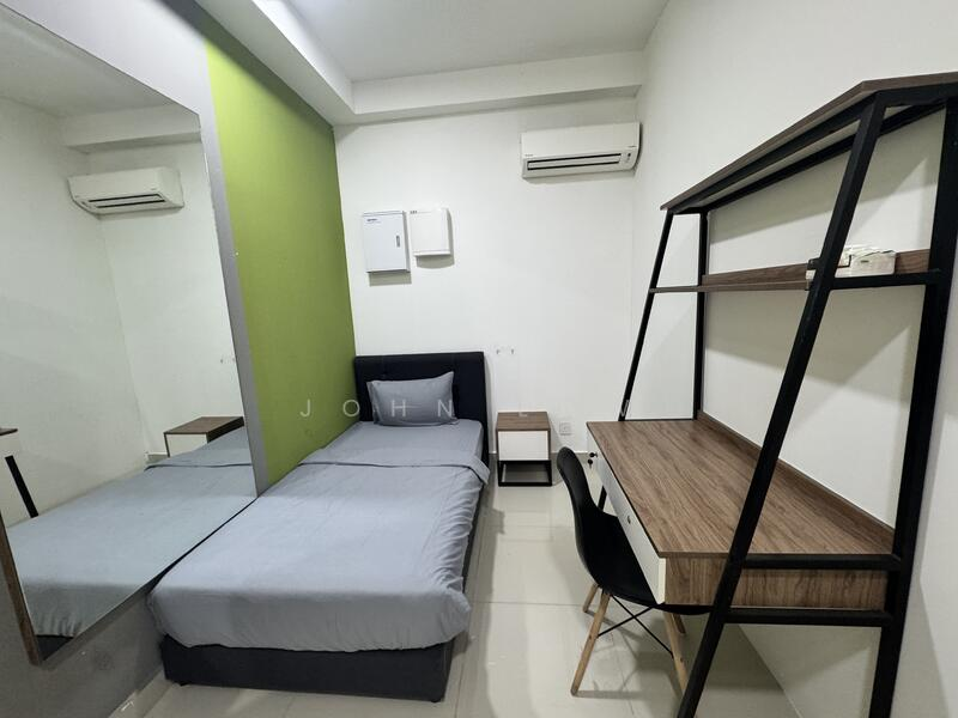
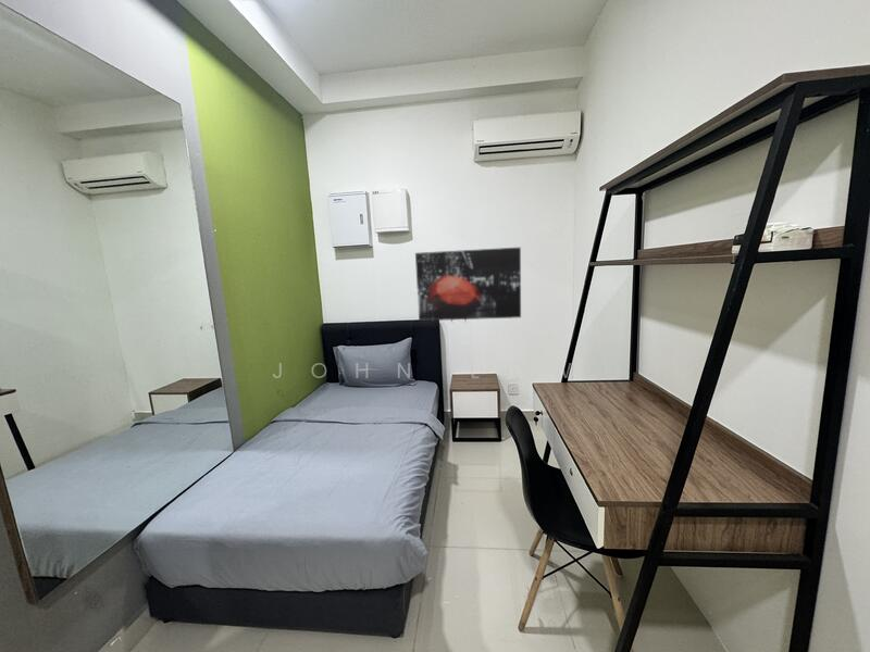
+ wall art (468, 285)
